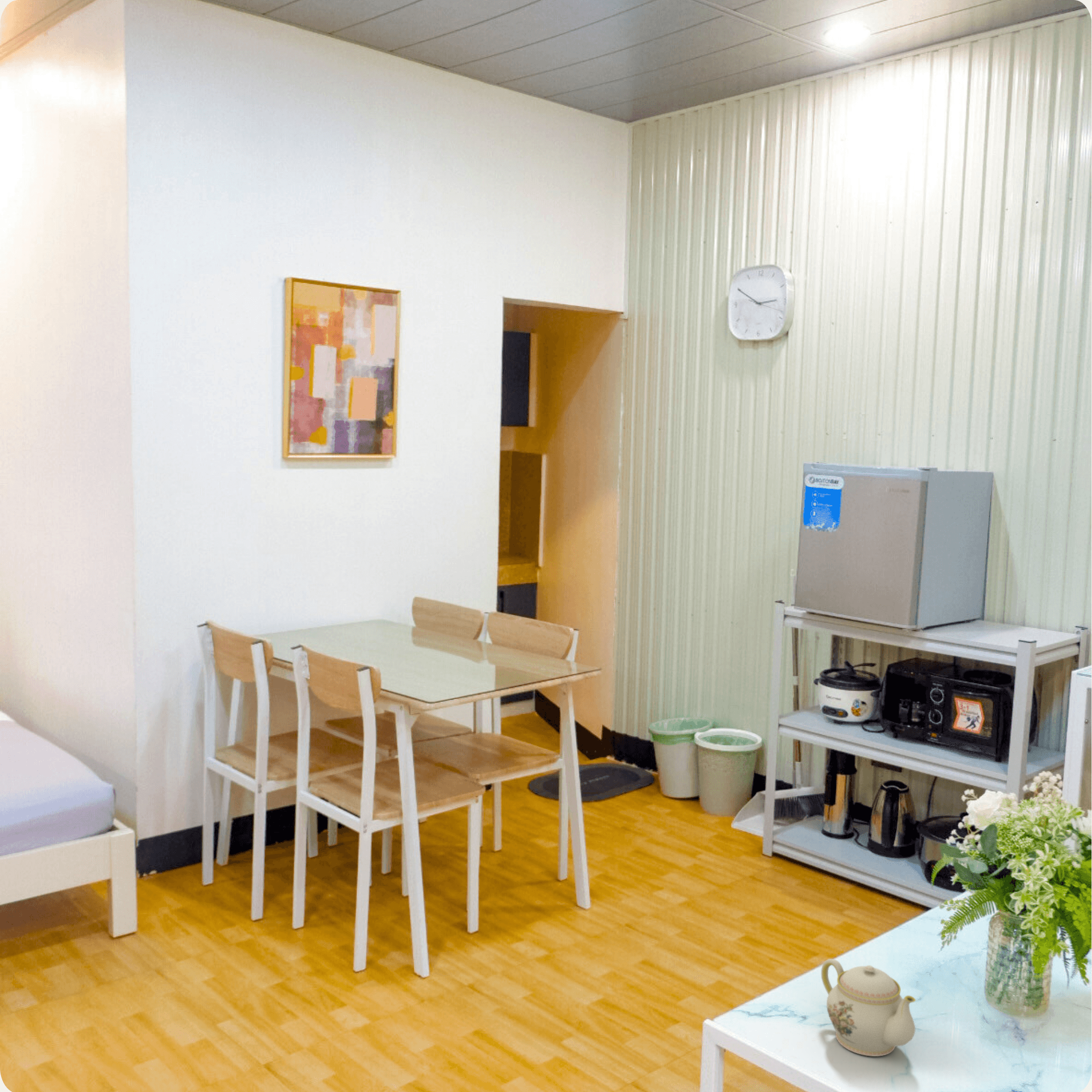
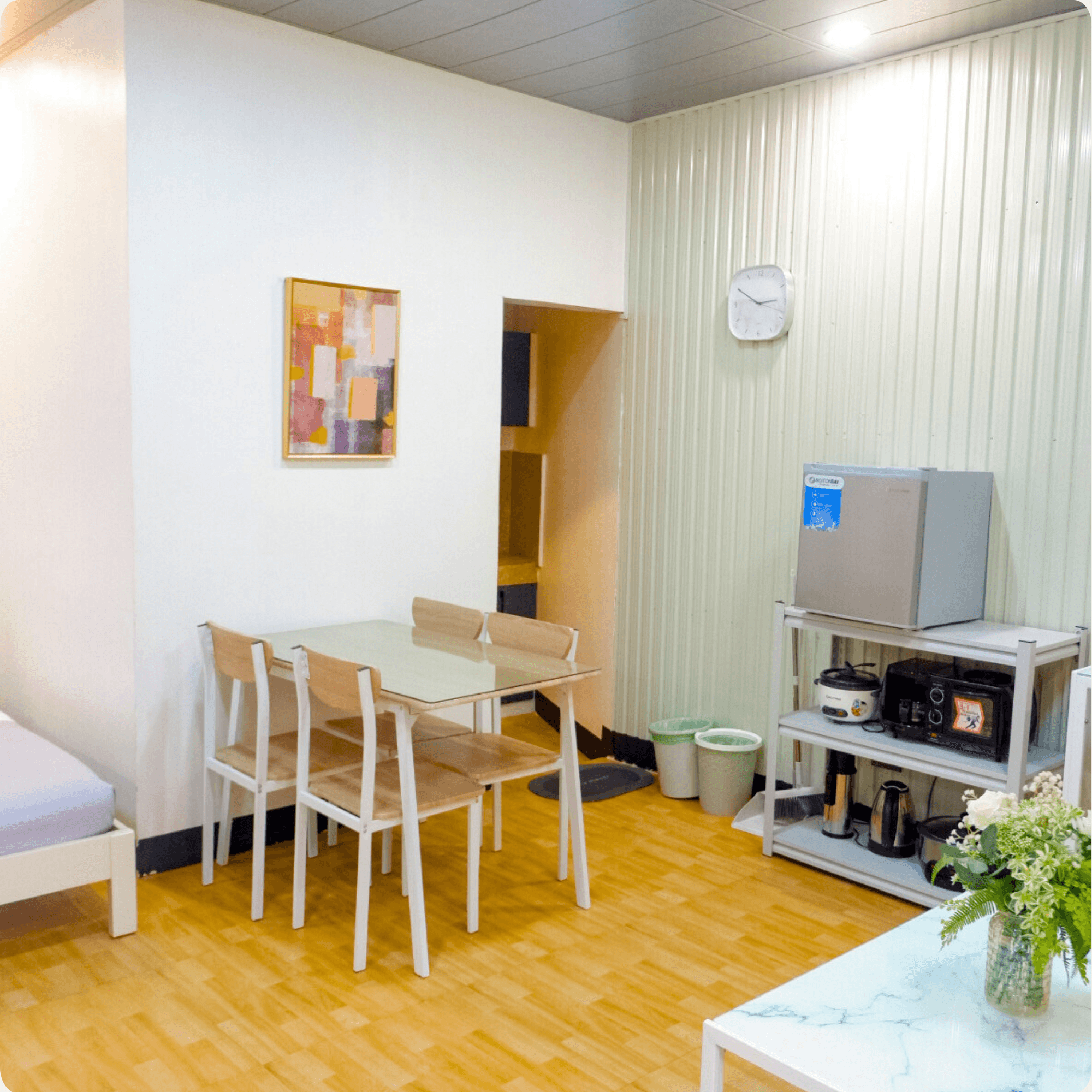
- teapot (865, 1002)
